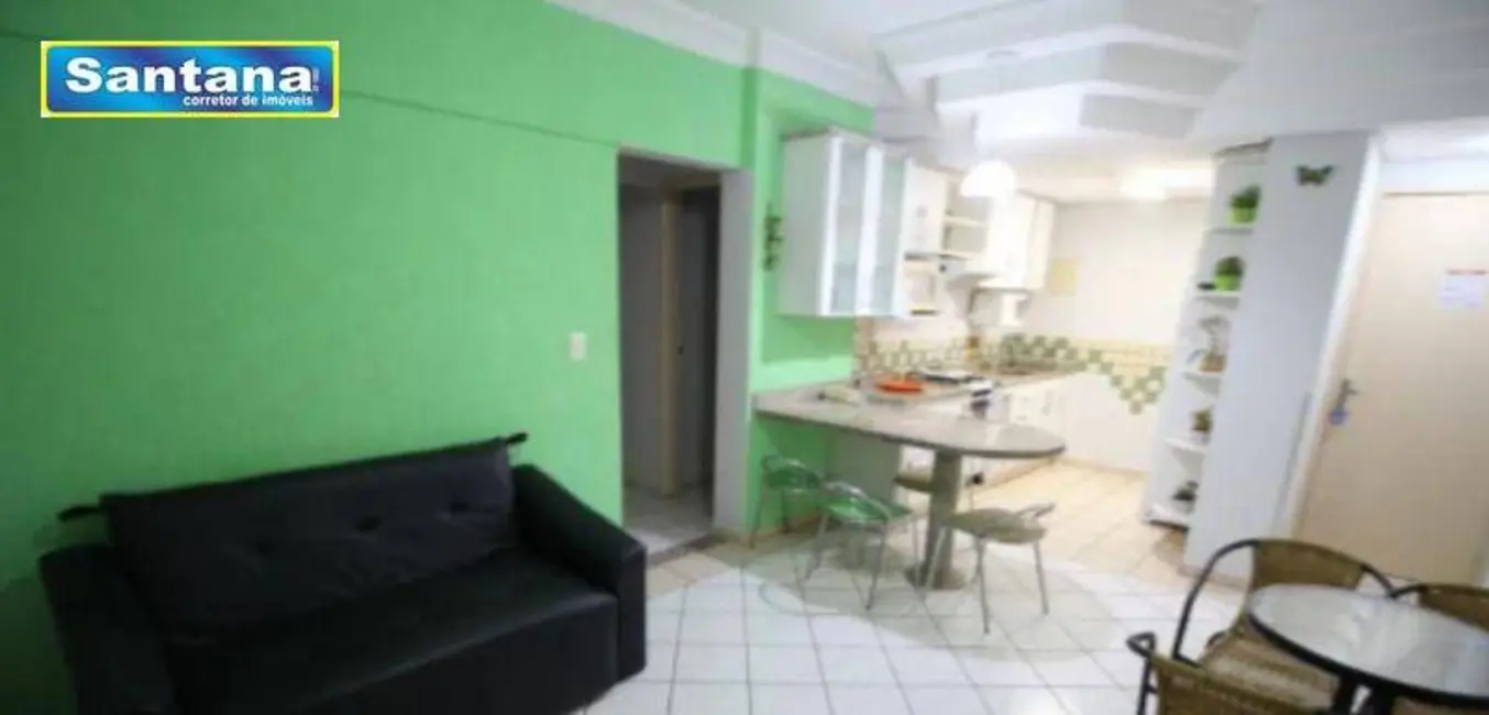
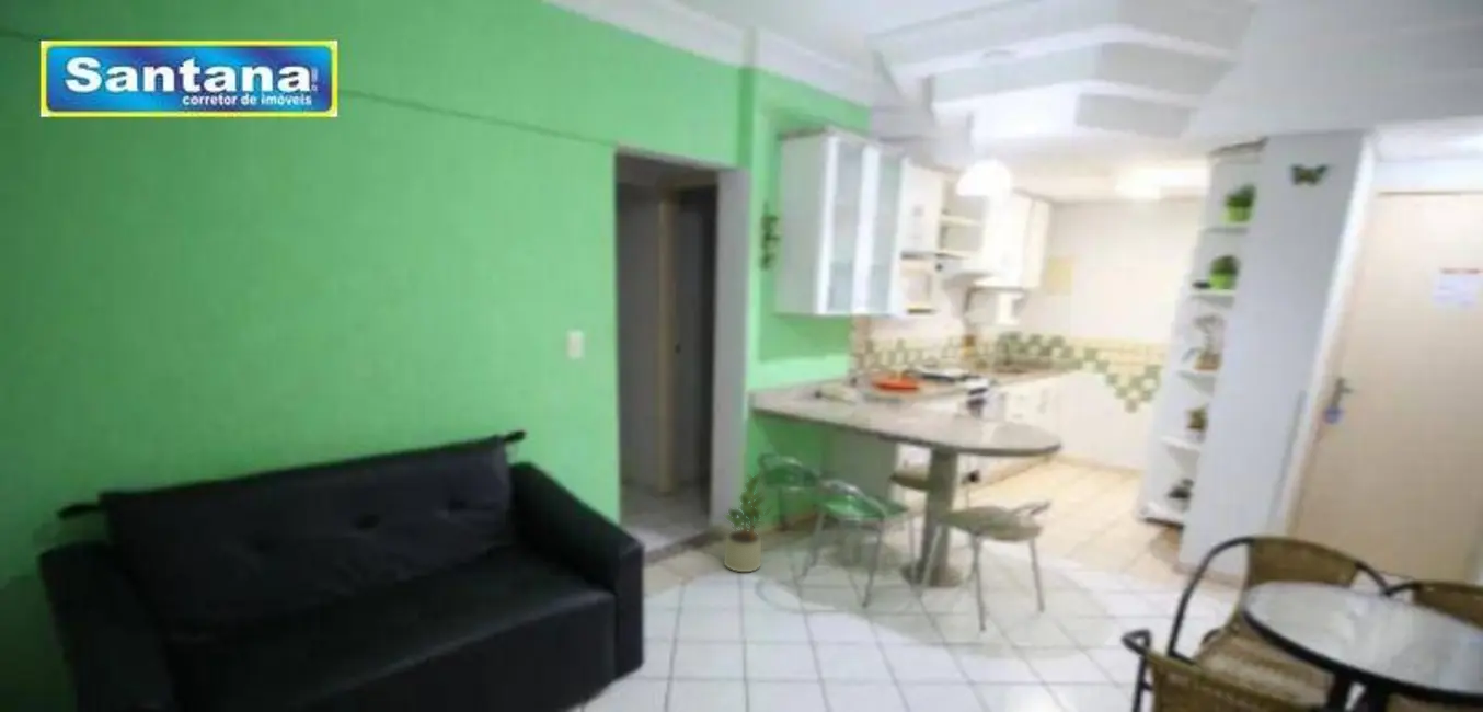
+ potted plant (743, 516)
